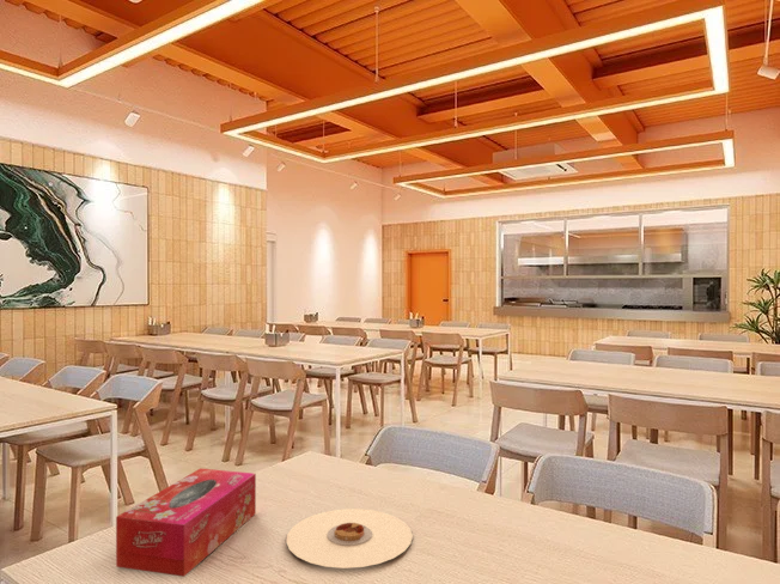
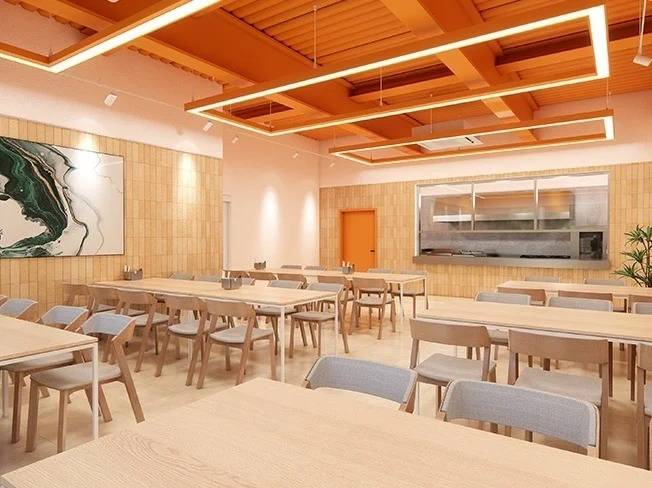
- tissue box (193, 515)
- plate (349, 530)
